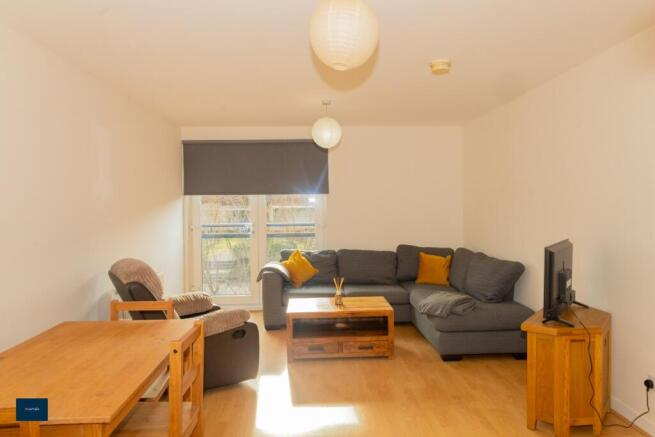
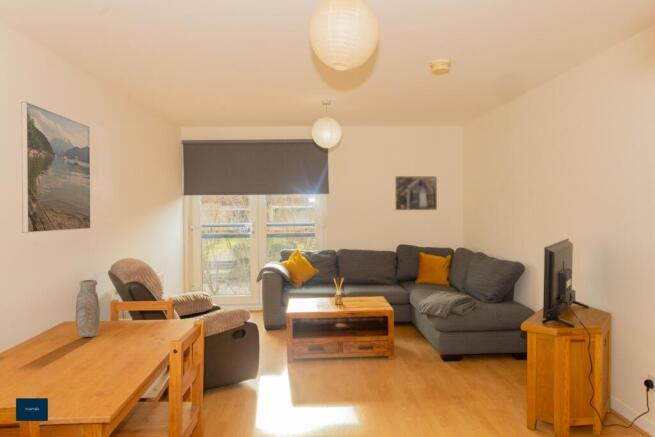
+ vase (88, 308)
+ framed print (416, 193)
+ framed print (60, 173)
